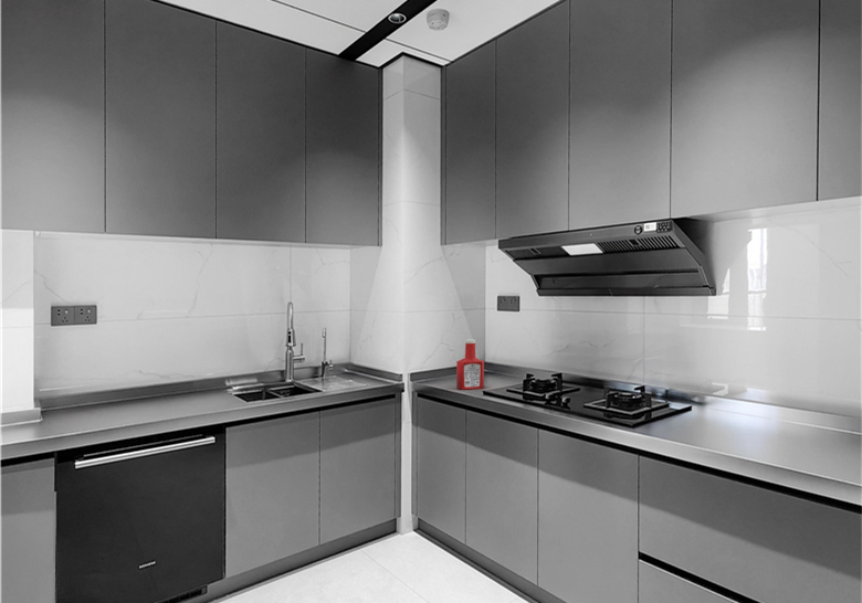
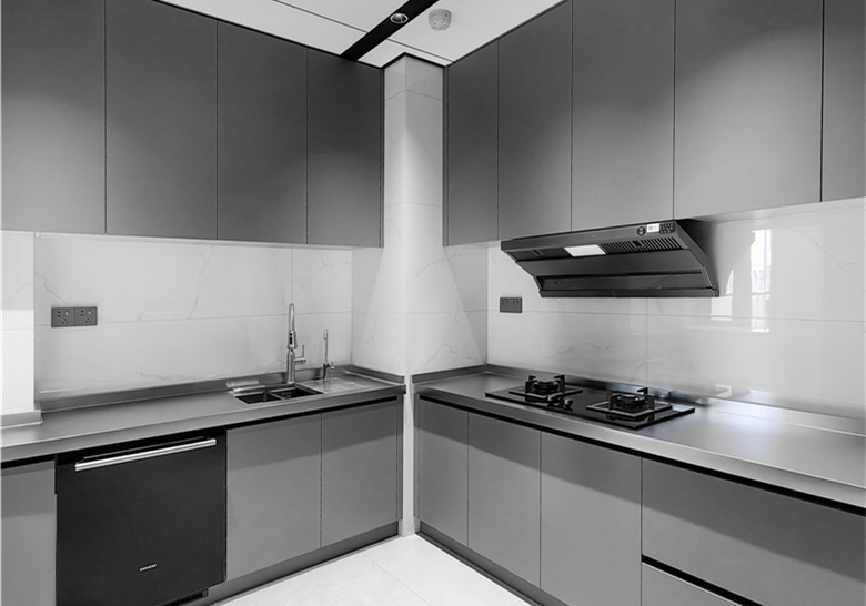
- soap bottle (470, 363)
